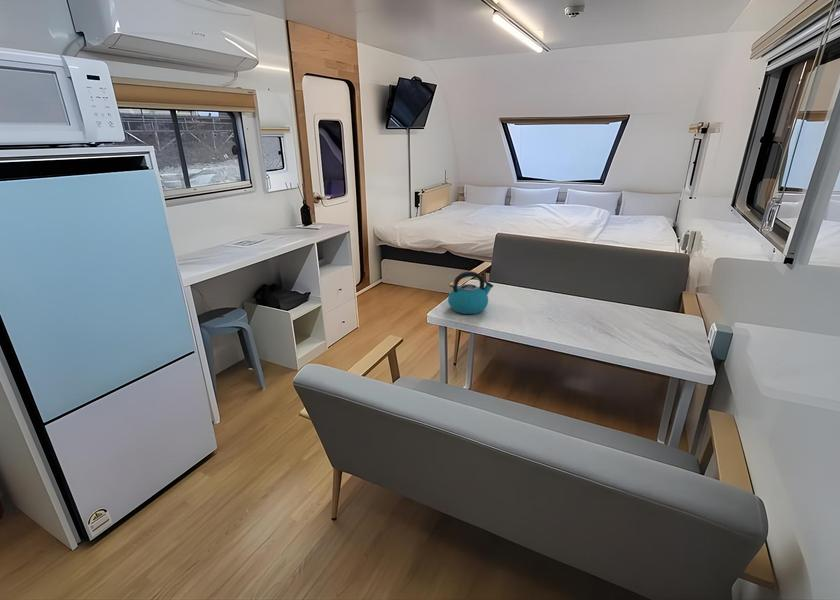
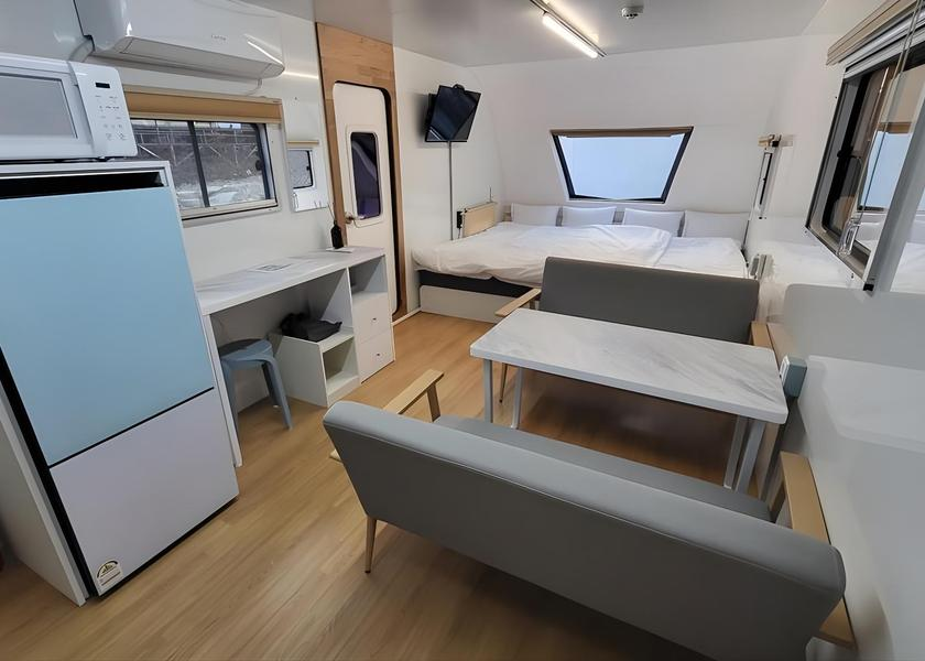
- kettle (471, 290)
